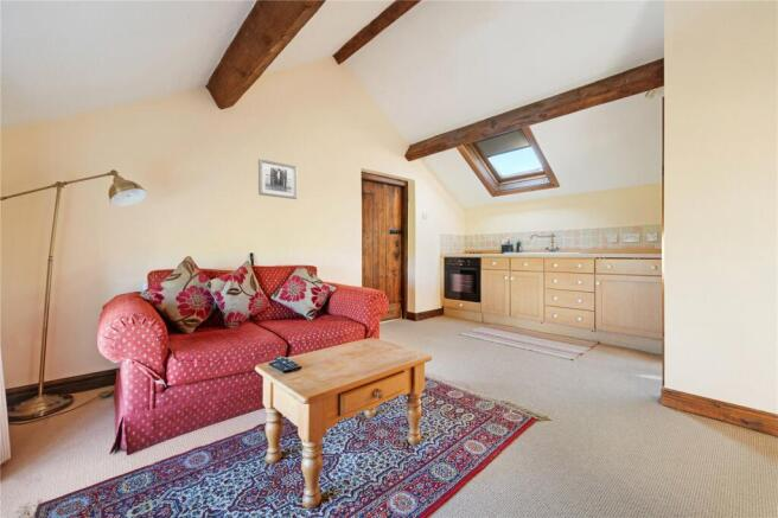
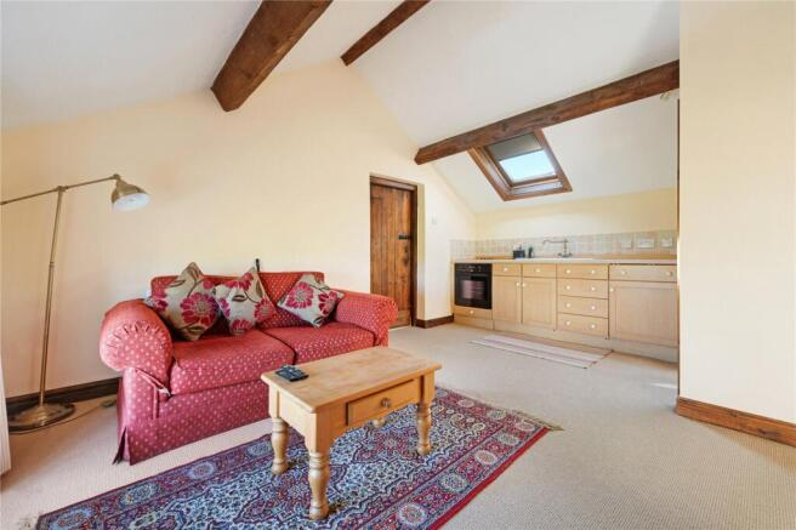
- wall art (278, 179)
